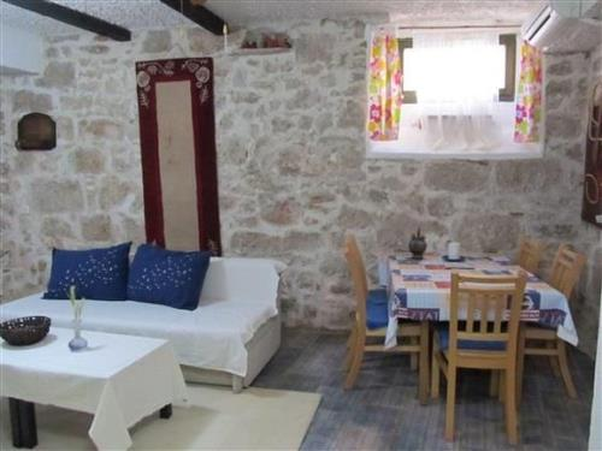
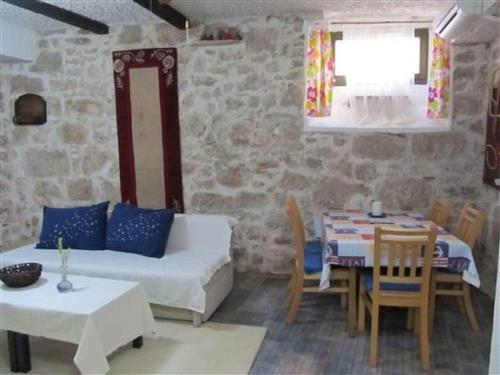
- teapot (417, 242)
